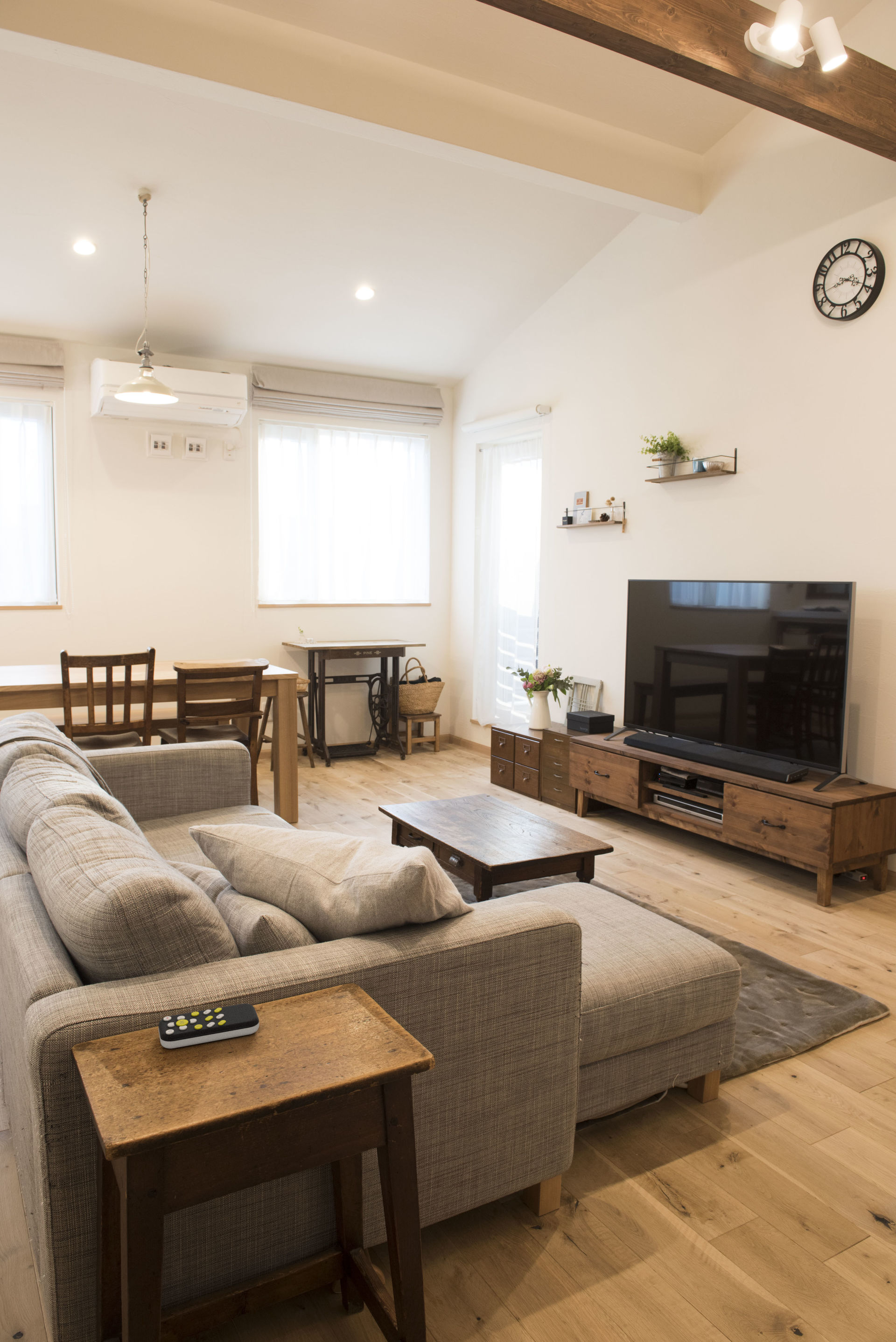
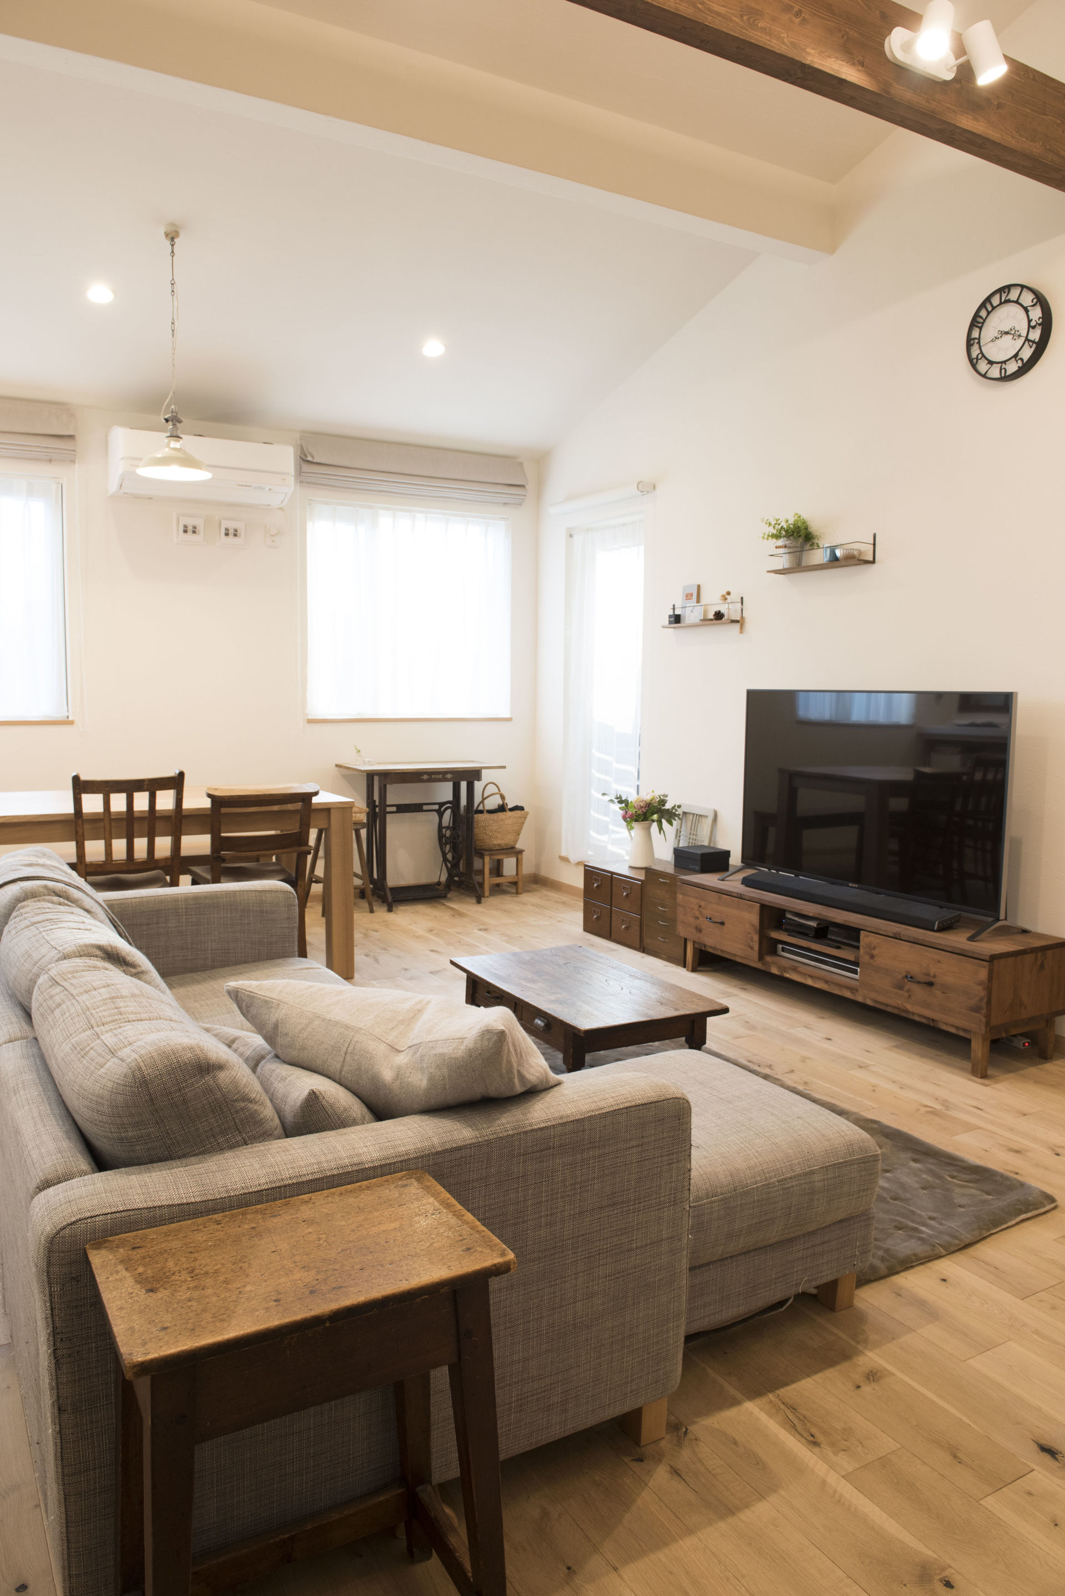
- remote control (209, 1024)
